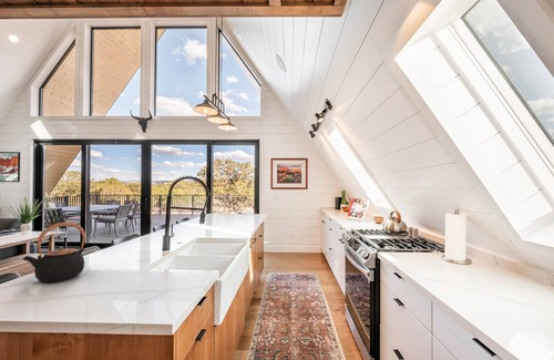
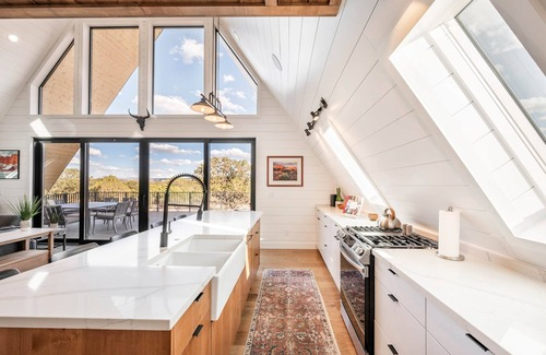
- teapot (57, 250)
